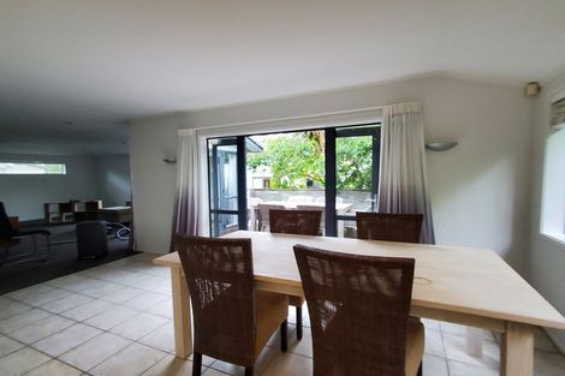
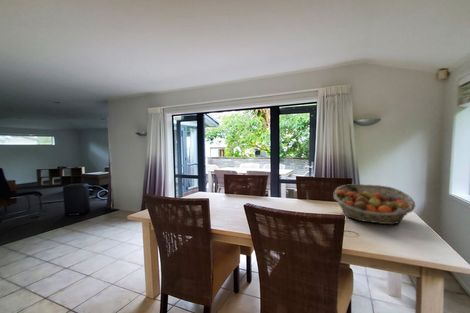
+ fruit basket (370, 202)
